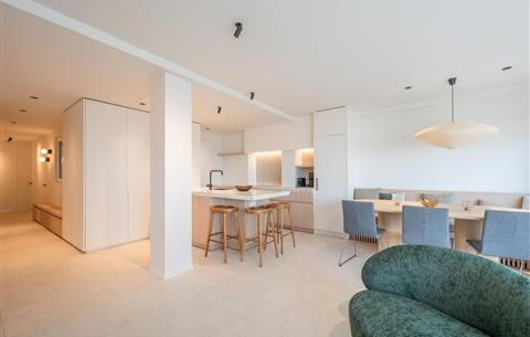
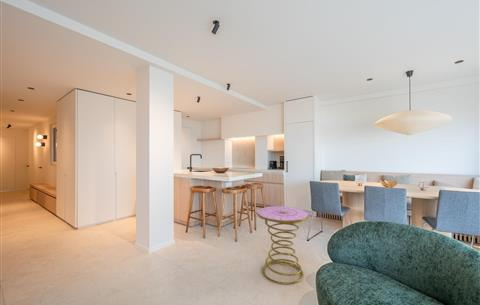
+ side table (281, 241)
